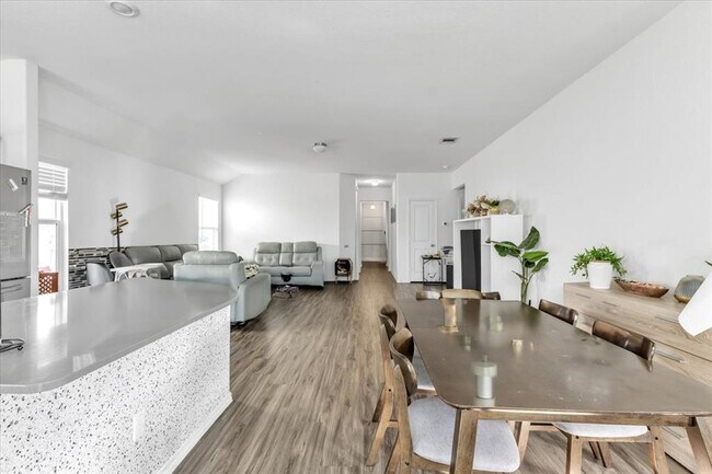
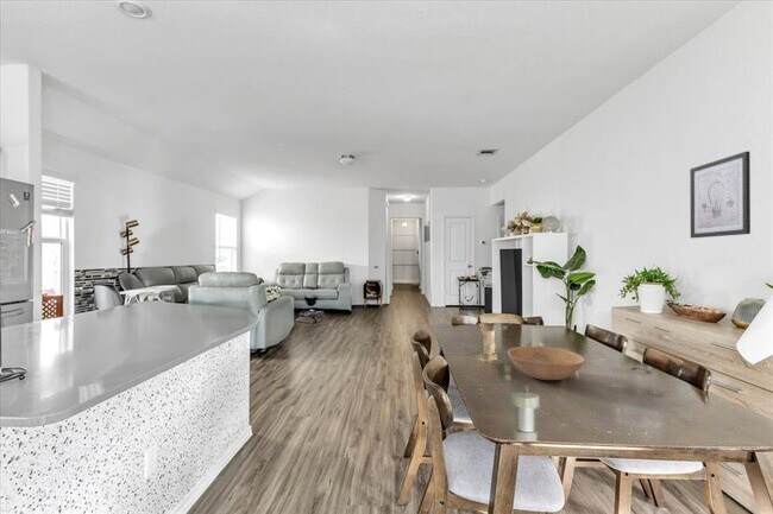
+ bowl (543, 364)
+ wall art (717, 198)
